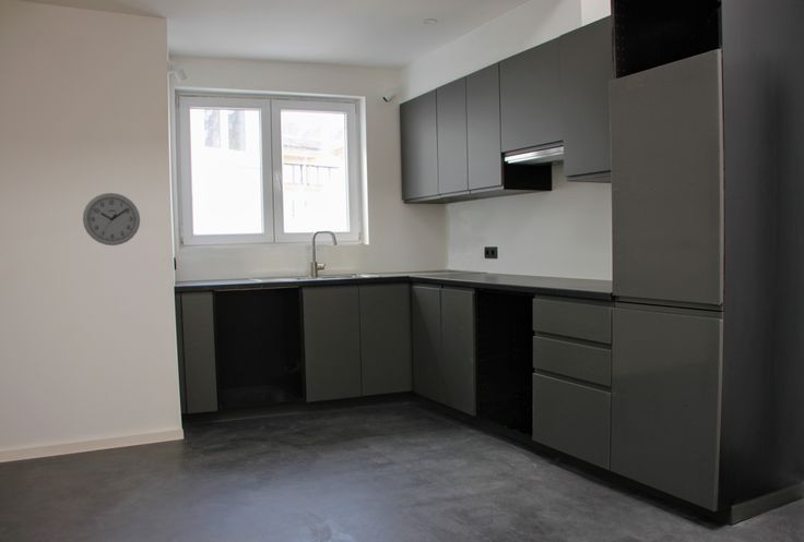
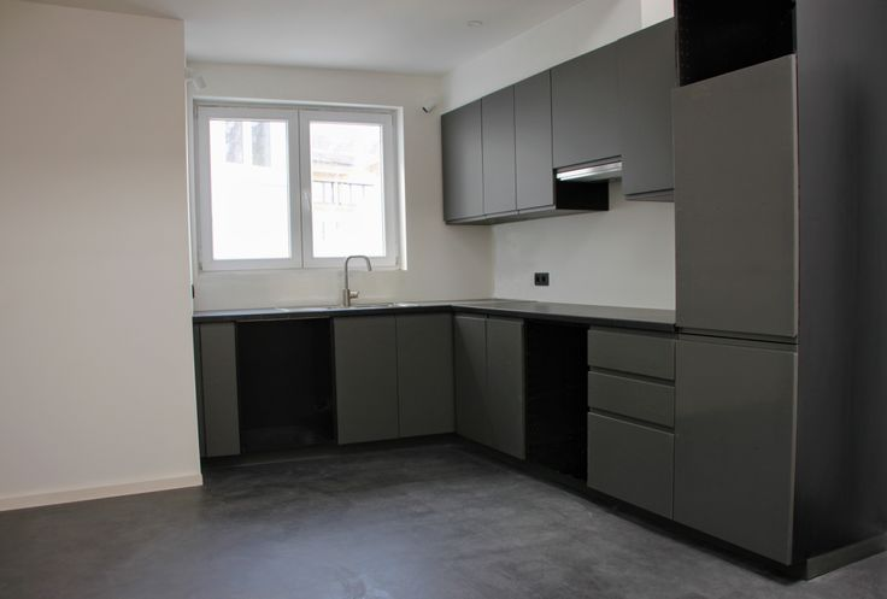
- wall clock (111, 219)
